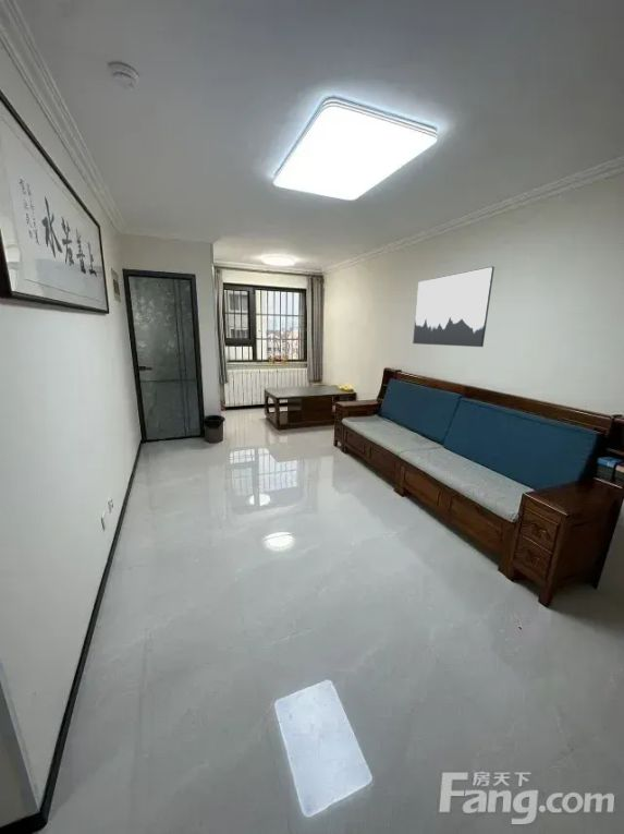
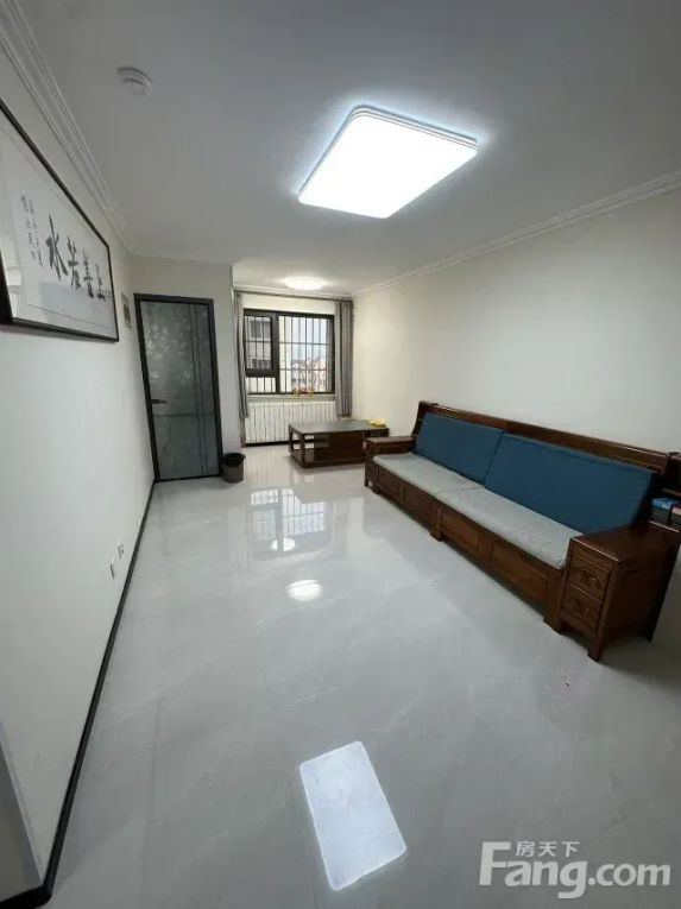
- wall art (446, 311)
